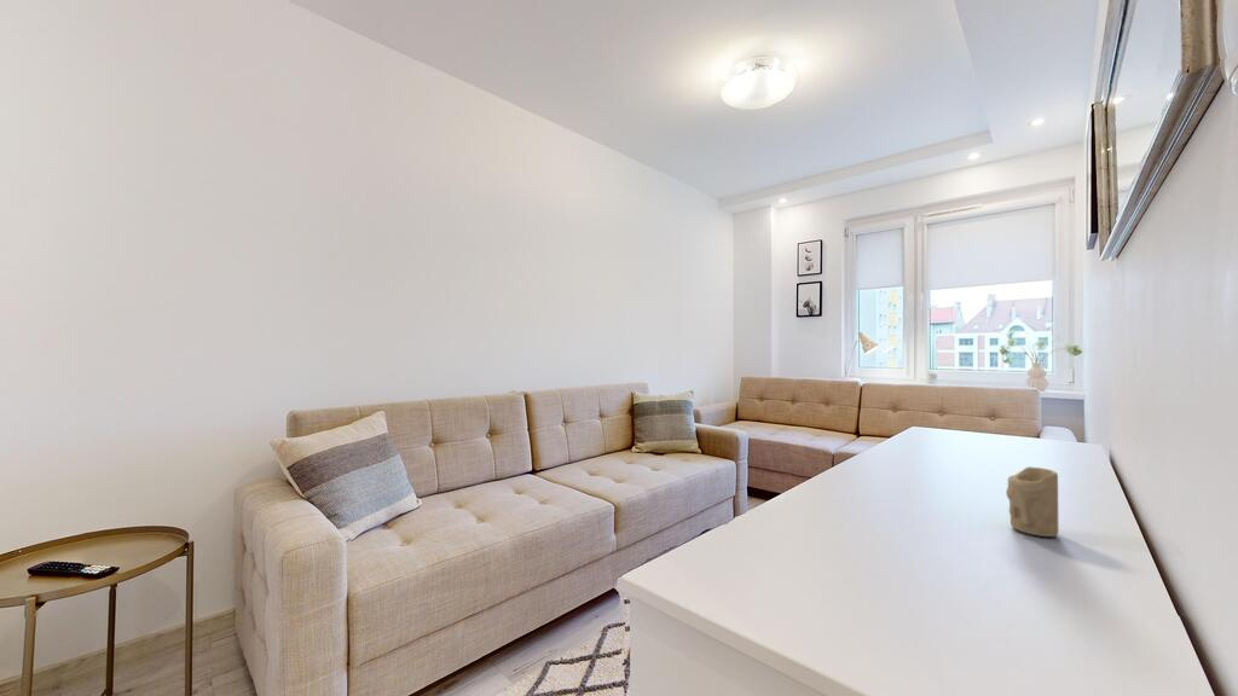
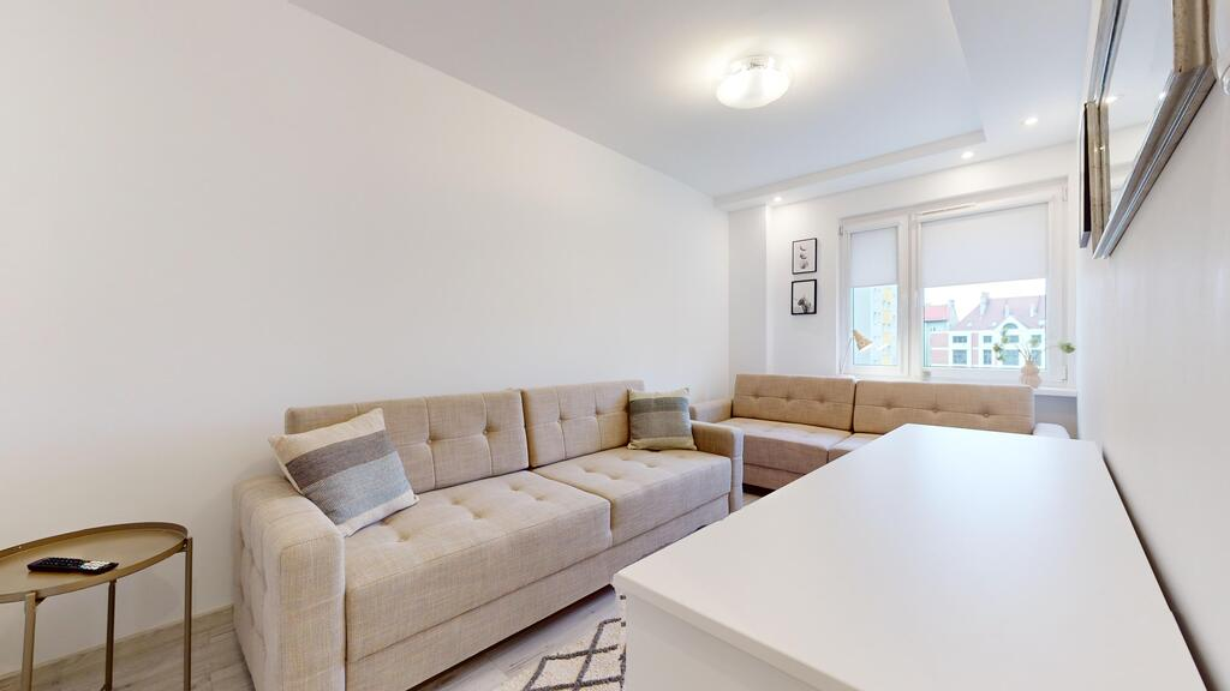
- candle (1031, 499)
